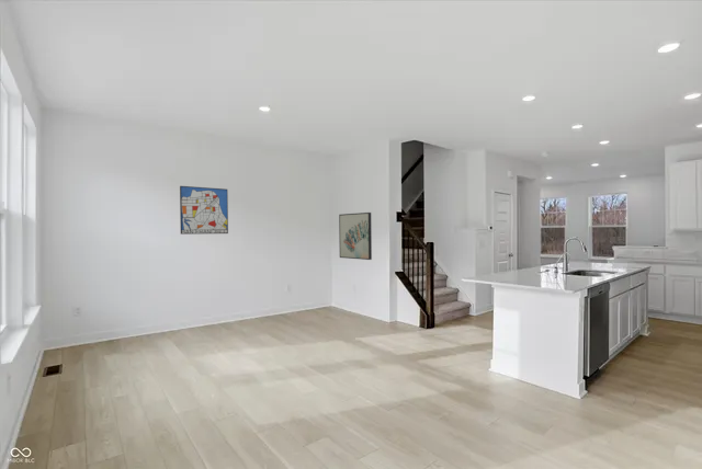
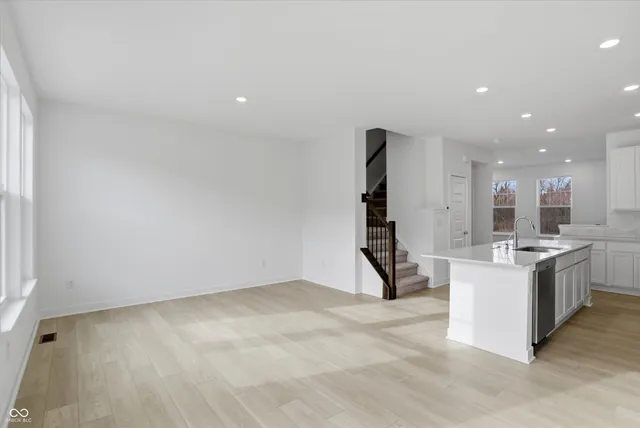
- wall art (204, 210)
- wall art (354, 236)
